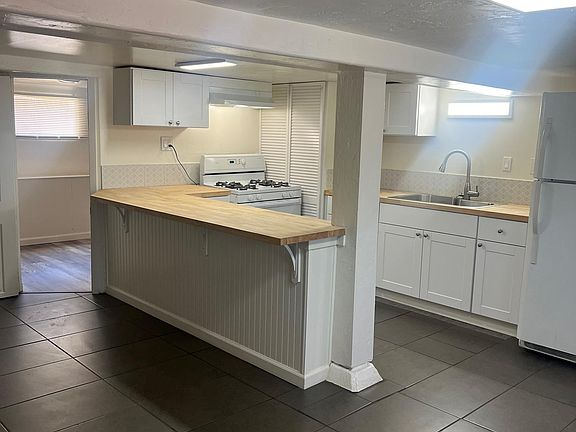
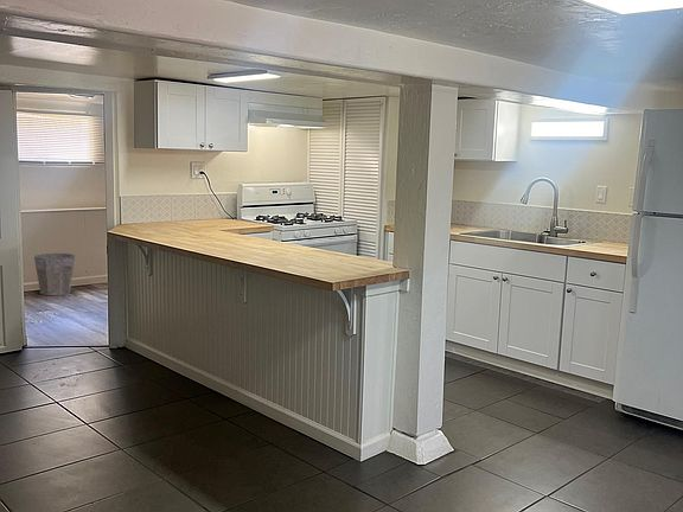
+ waste bin (55, 274)
